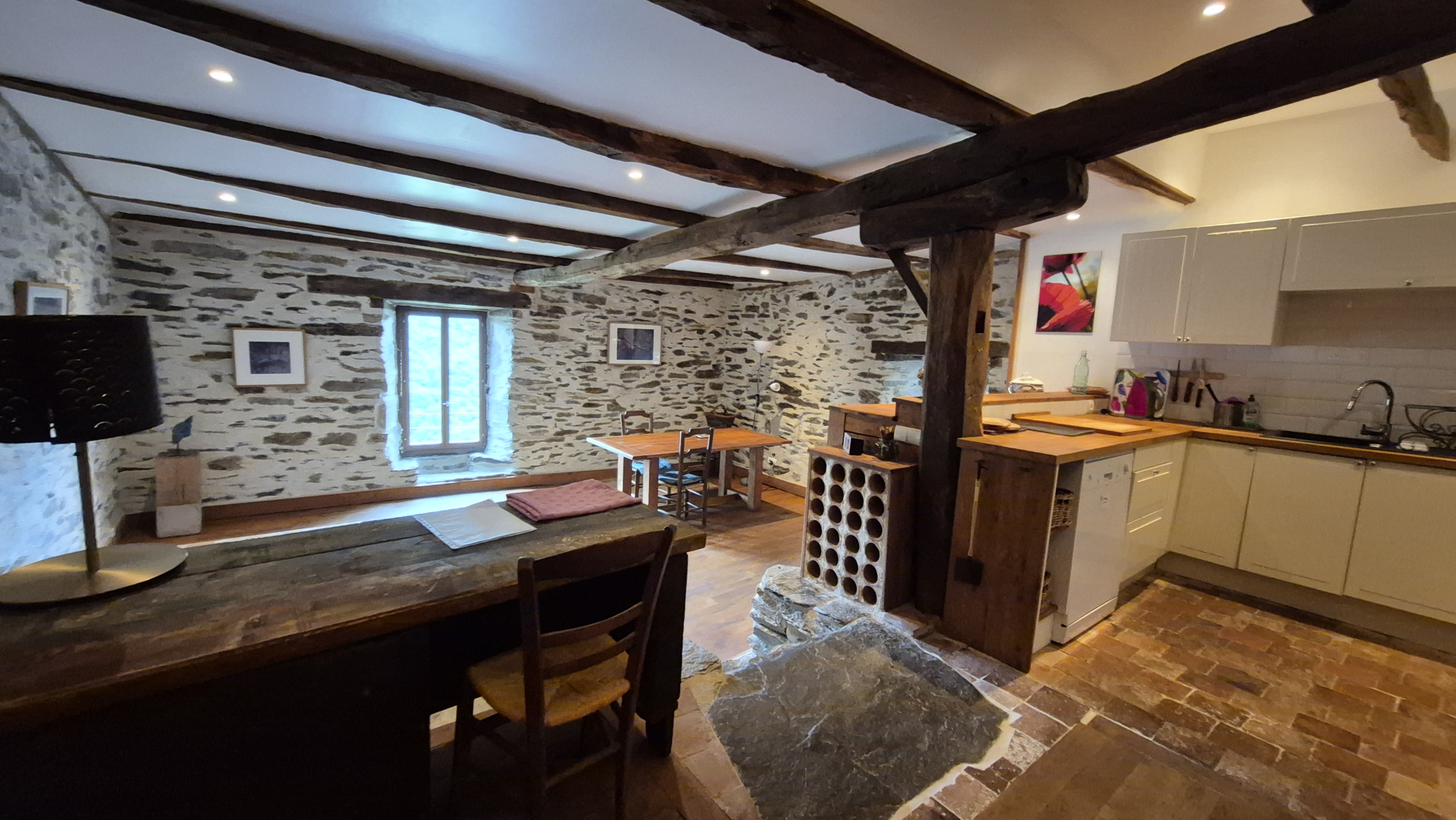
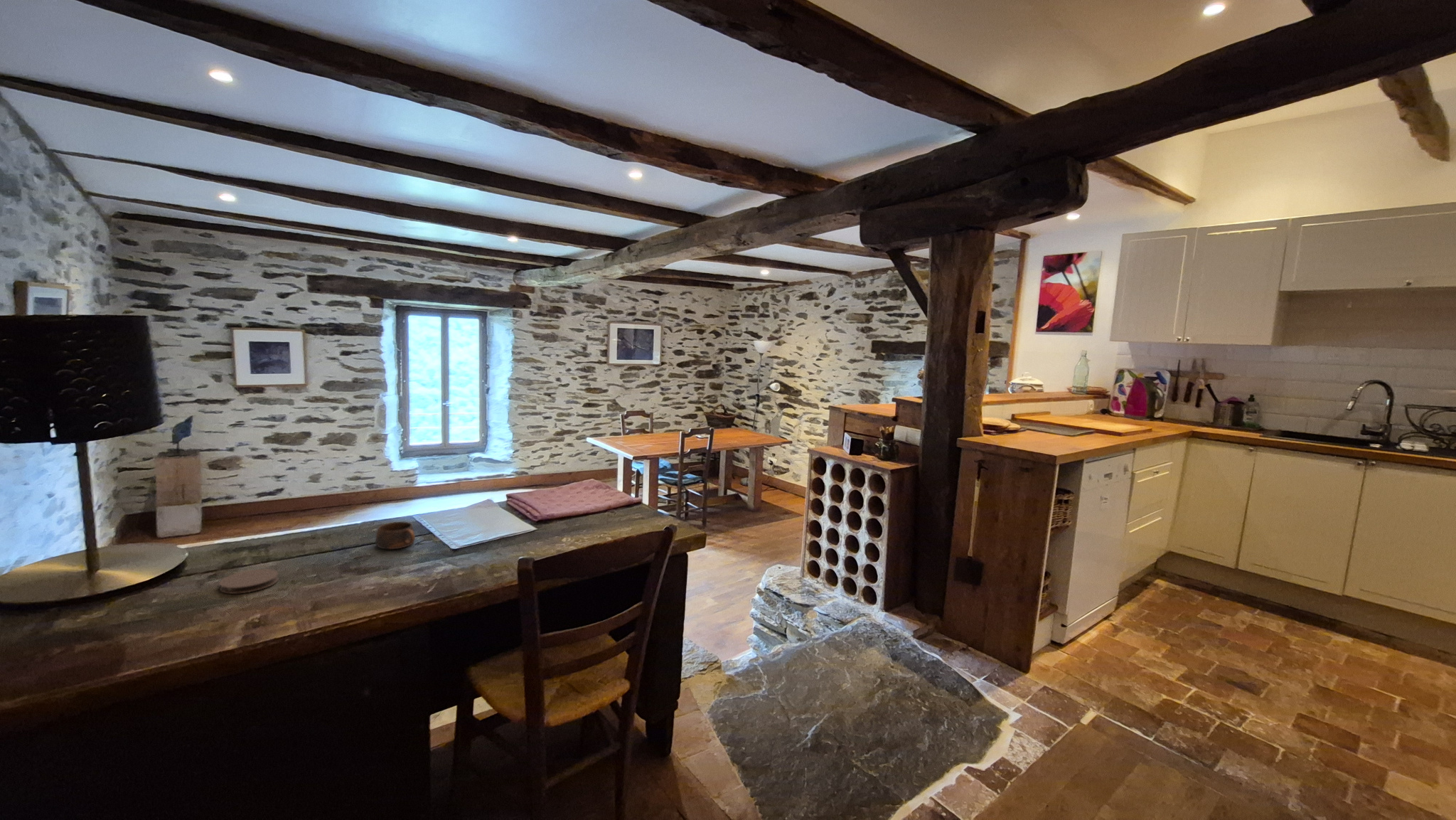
+ coaster (250, 580)
+ cup (397, 536)
